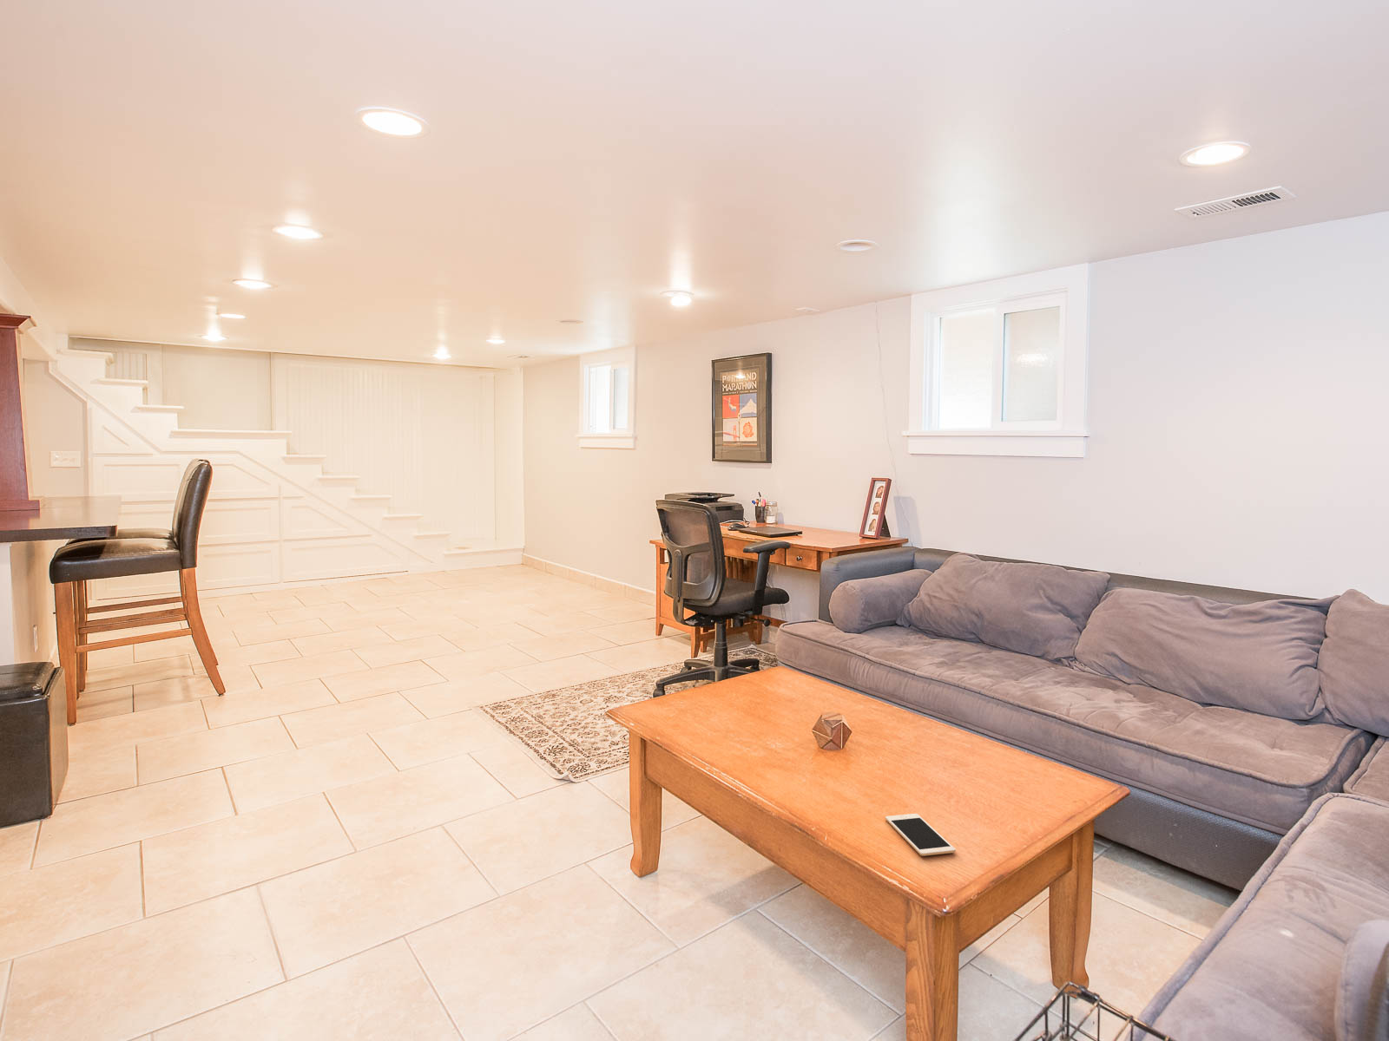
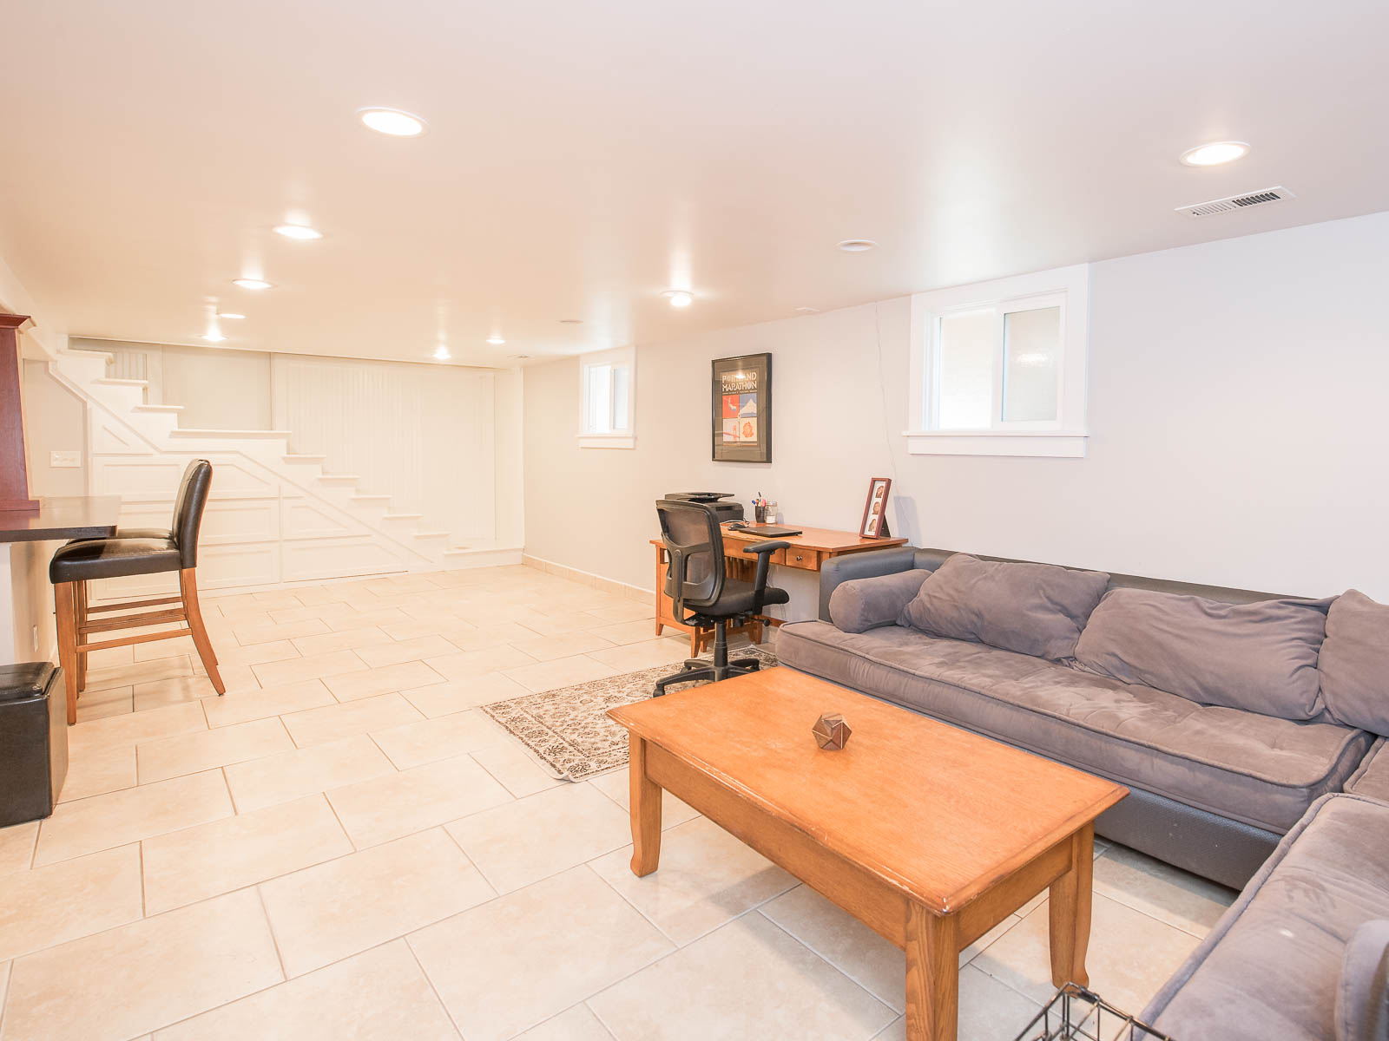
- cell phone (919, 833)
